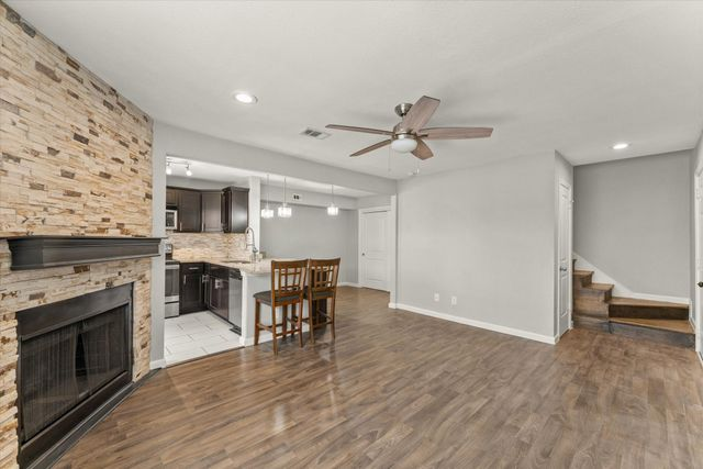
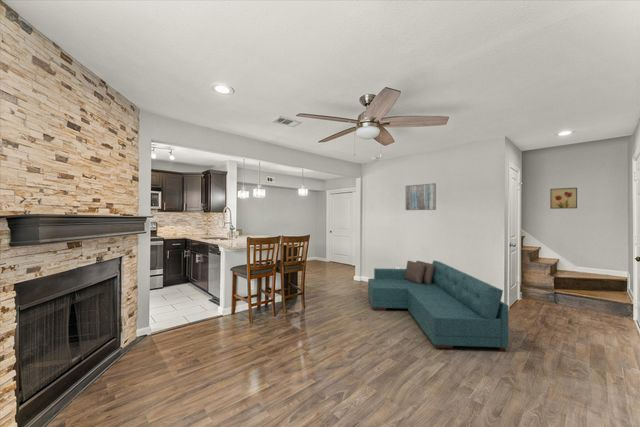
+ wall art (420, 197)
+ sectional sofa (429, 291)
+ wall art (563, 198)
